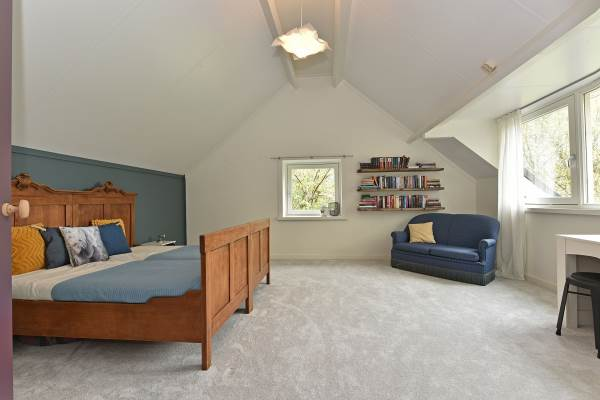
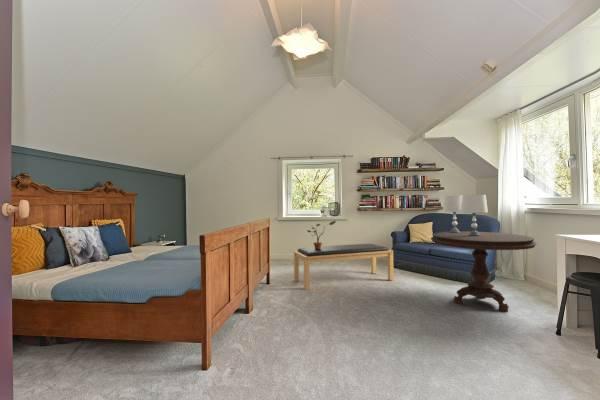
+ potted plant (320, 235)
+ bench (343, 259)
+ side table (479, 269)
+ table lamp (464, 212)
